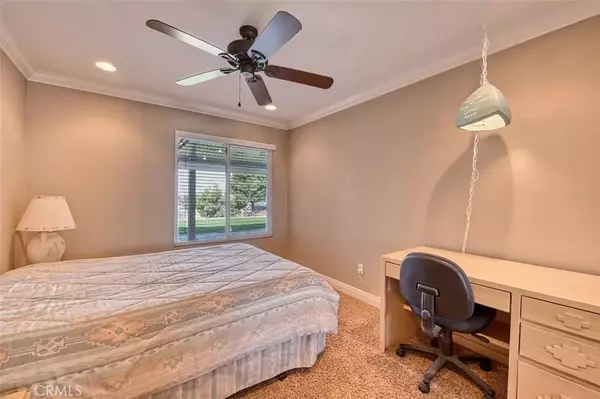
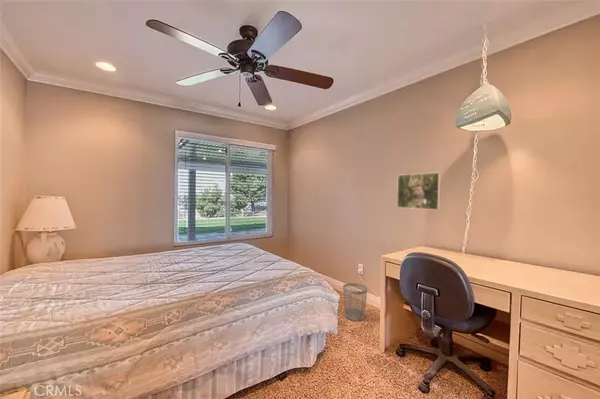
+ wastebasket (355, 301)
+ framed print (417, 191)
